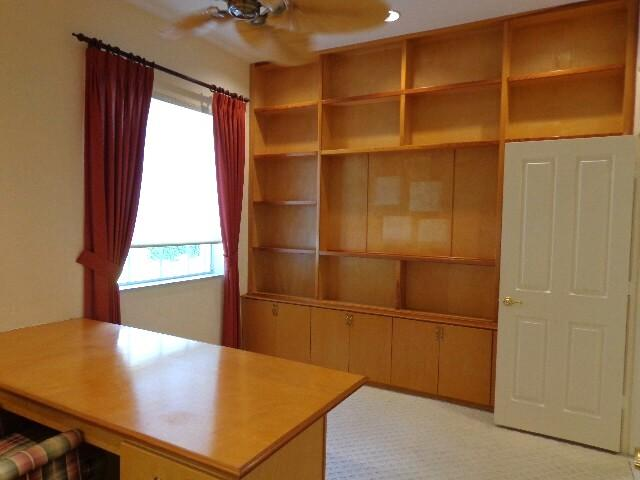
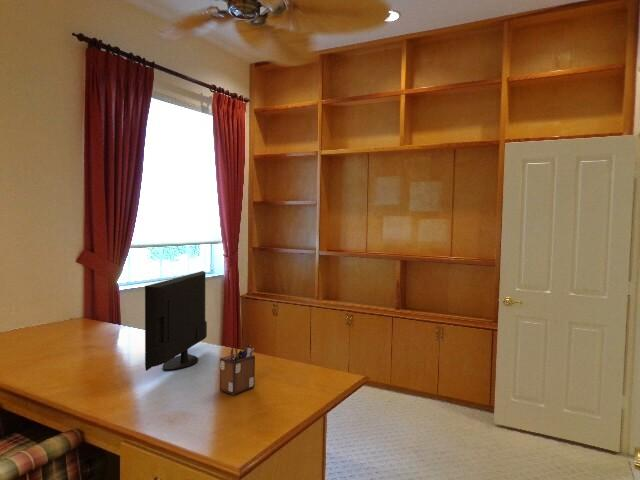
+ computer monitor (181, 320)
+ desk organizer (237, 366)
